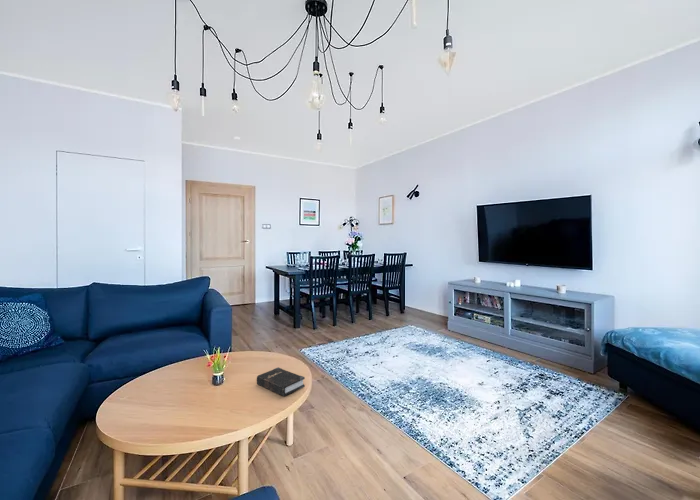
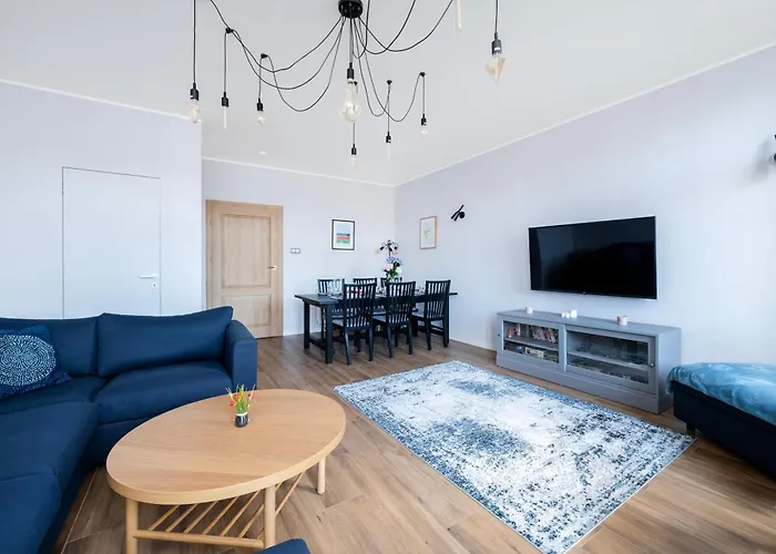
- hardback book (280, 381)
